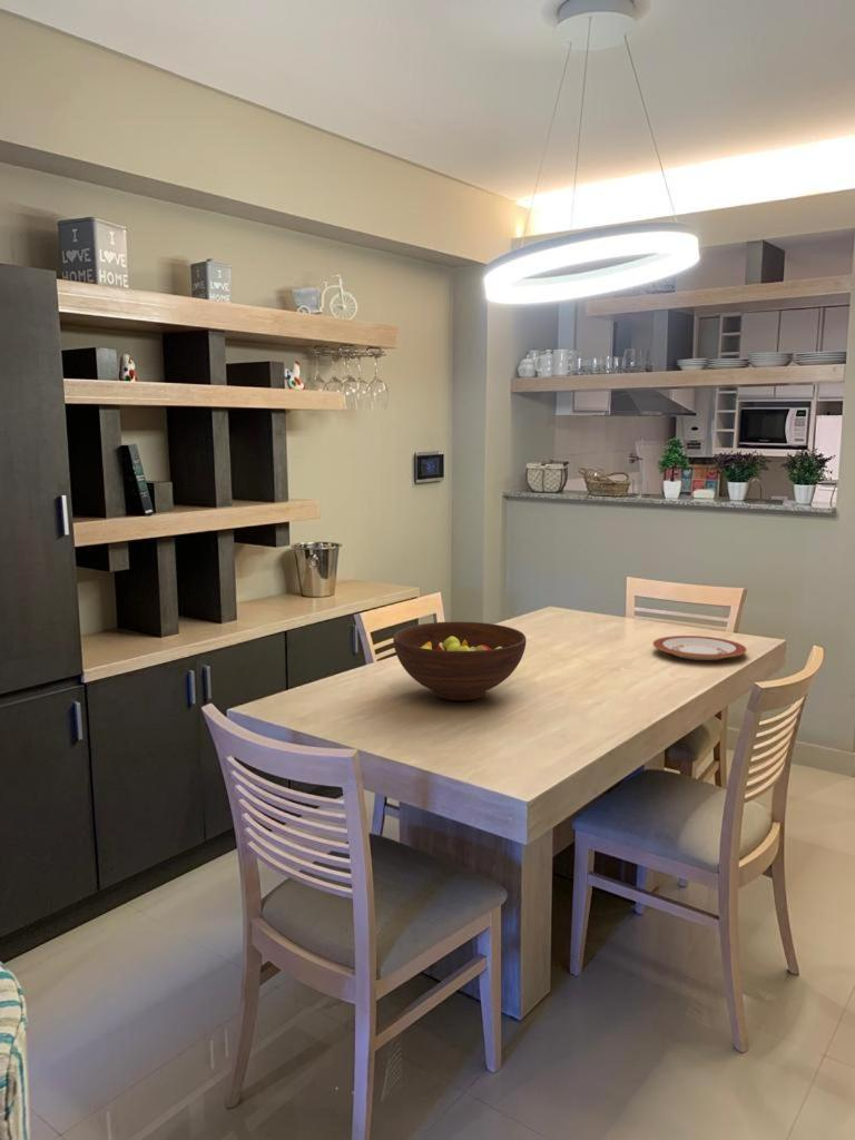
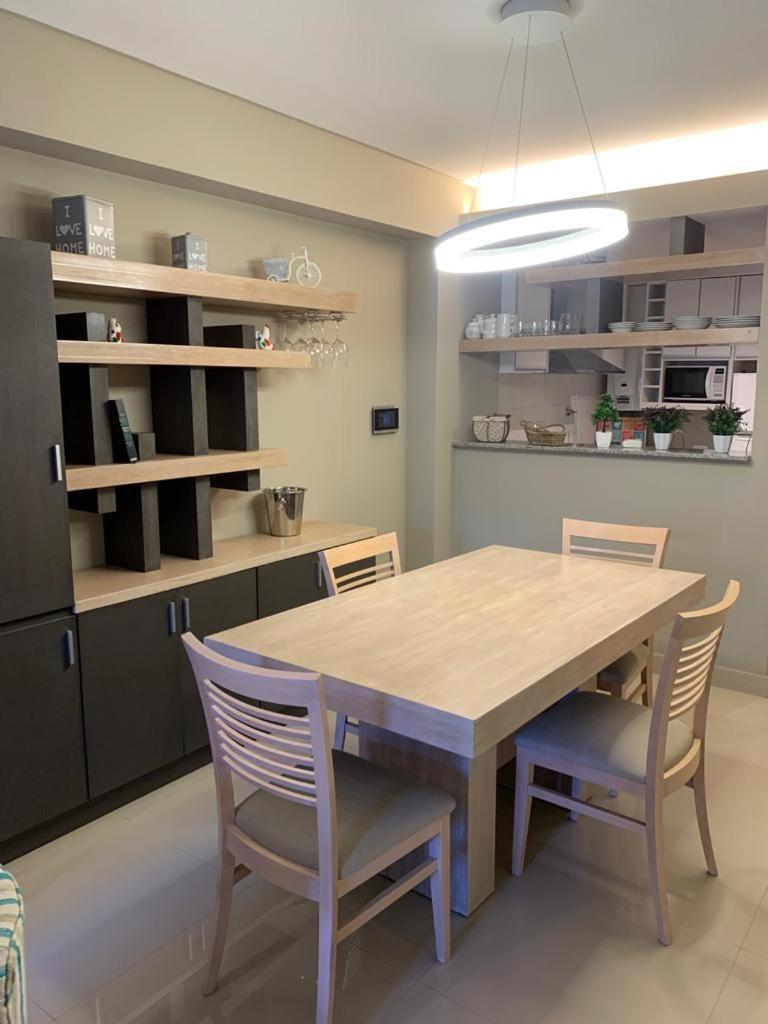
- fruit bowl (459, 665)
- plate (698, 649)
